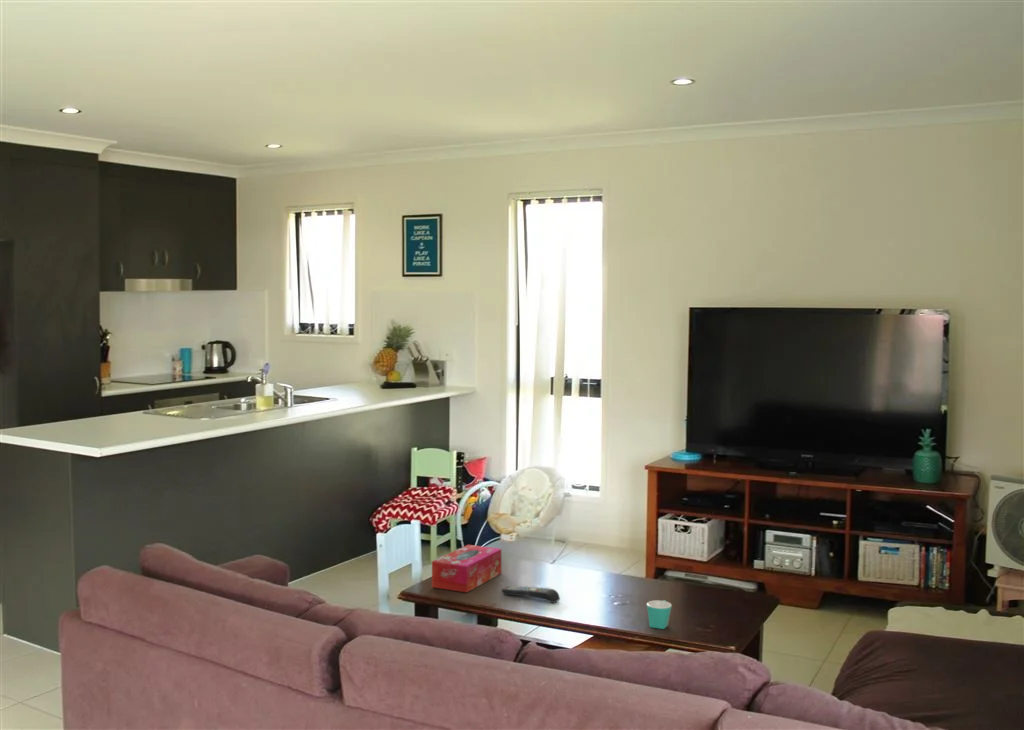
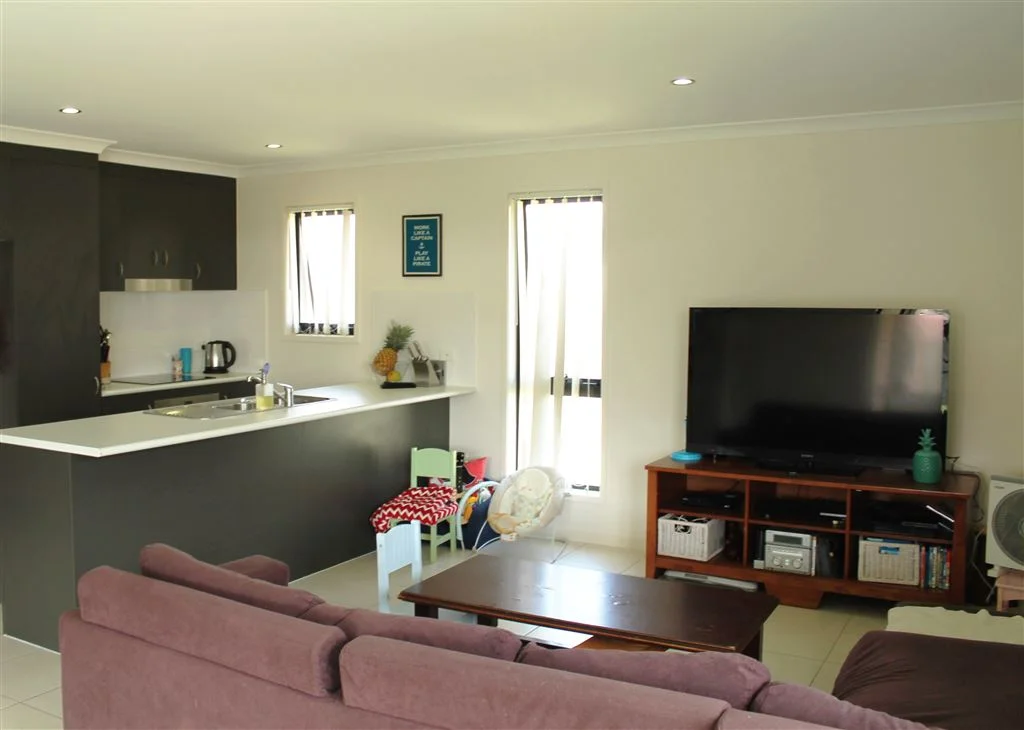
- mug (660, 613)
- tissue box (467, 567)
- remote control (530, 592)
